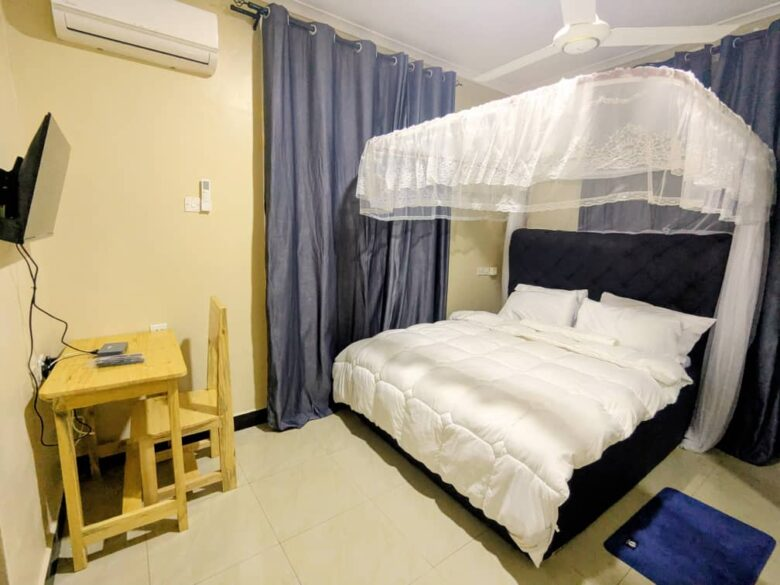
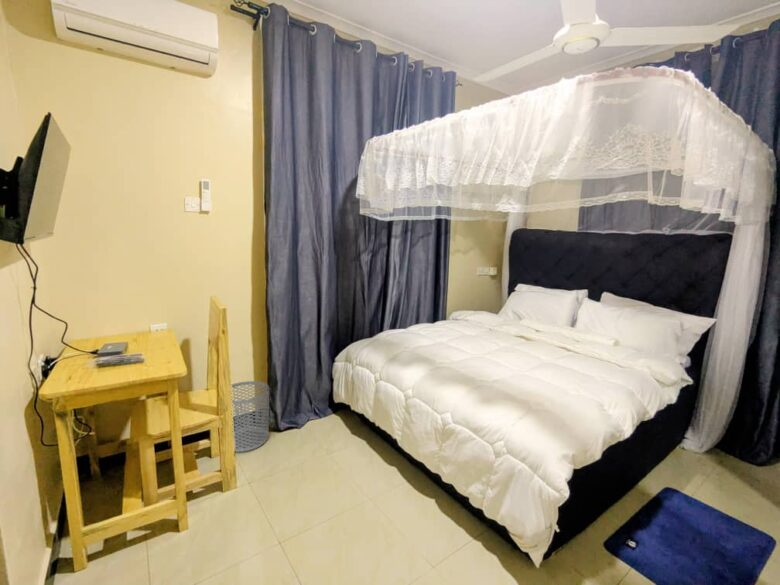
+ waste bin (245, 415)
